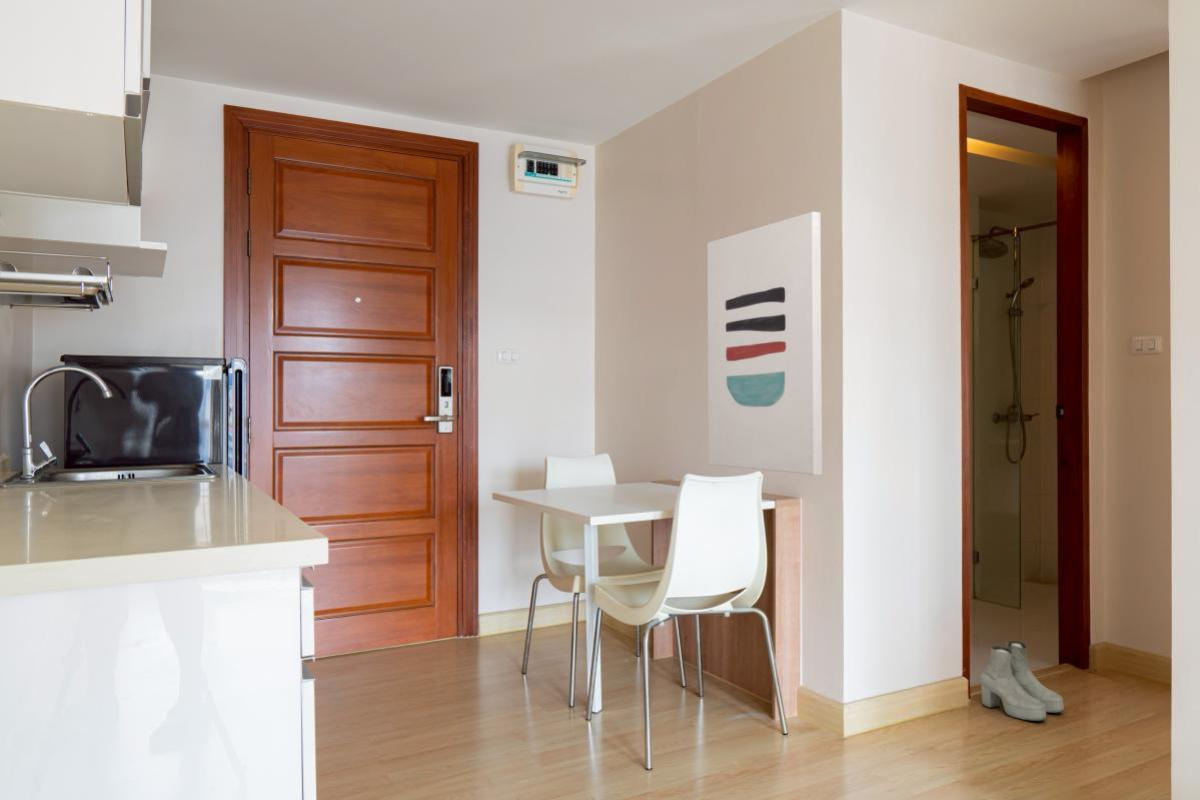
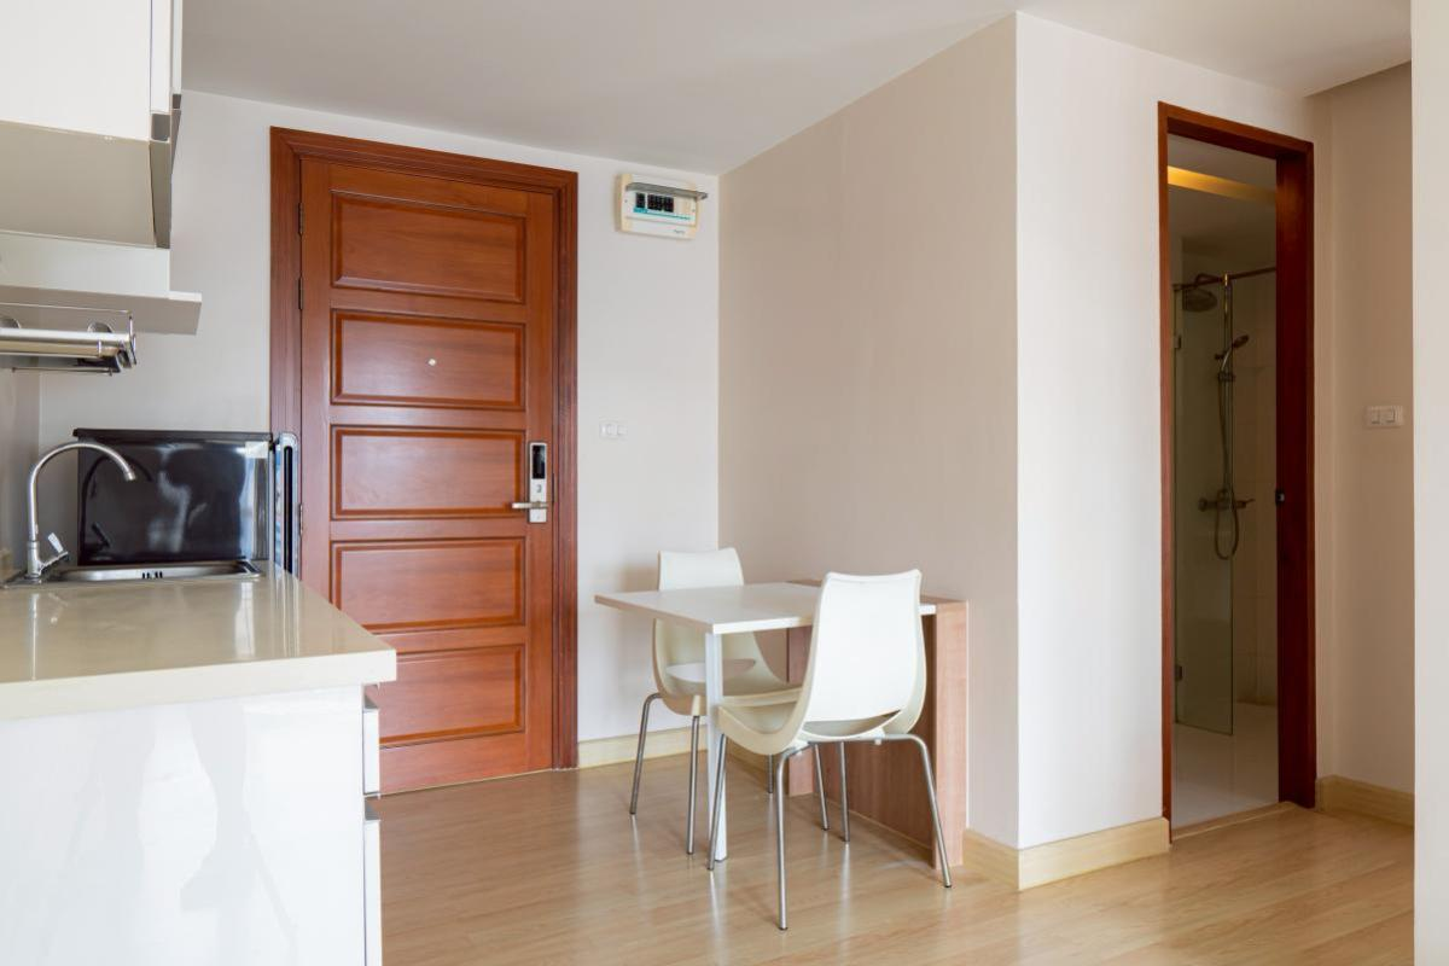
- wall art (759, 348)
- boots (1020, 678)
